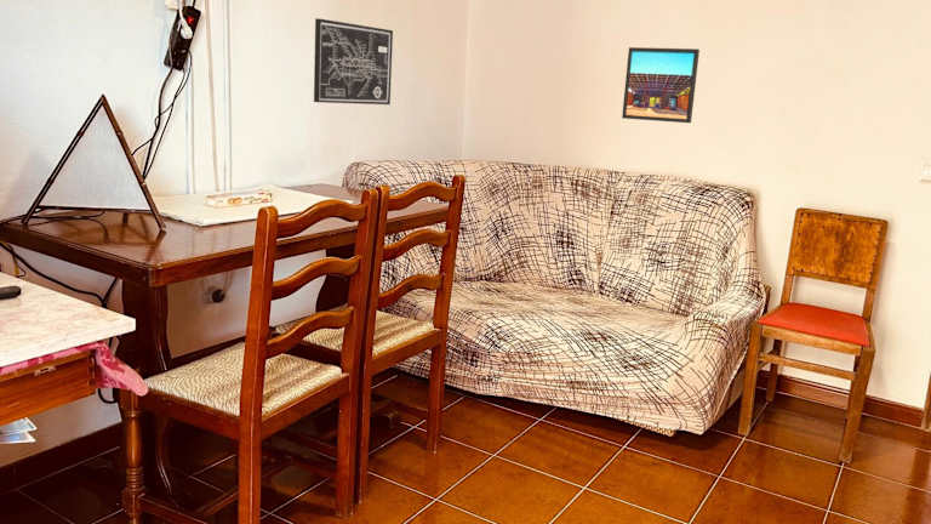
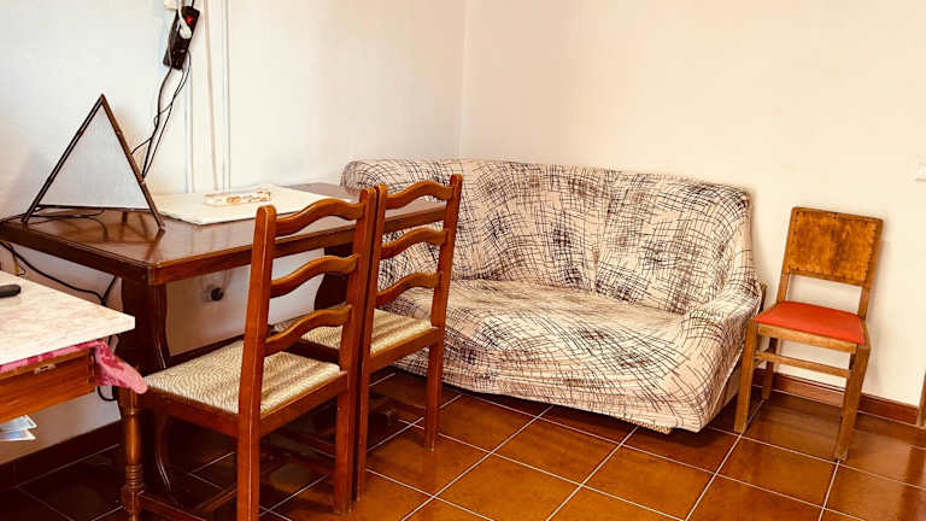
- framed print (659, 84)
- wall art (355, 64)
